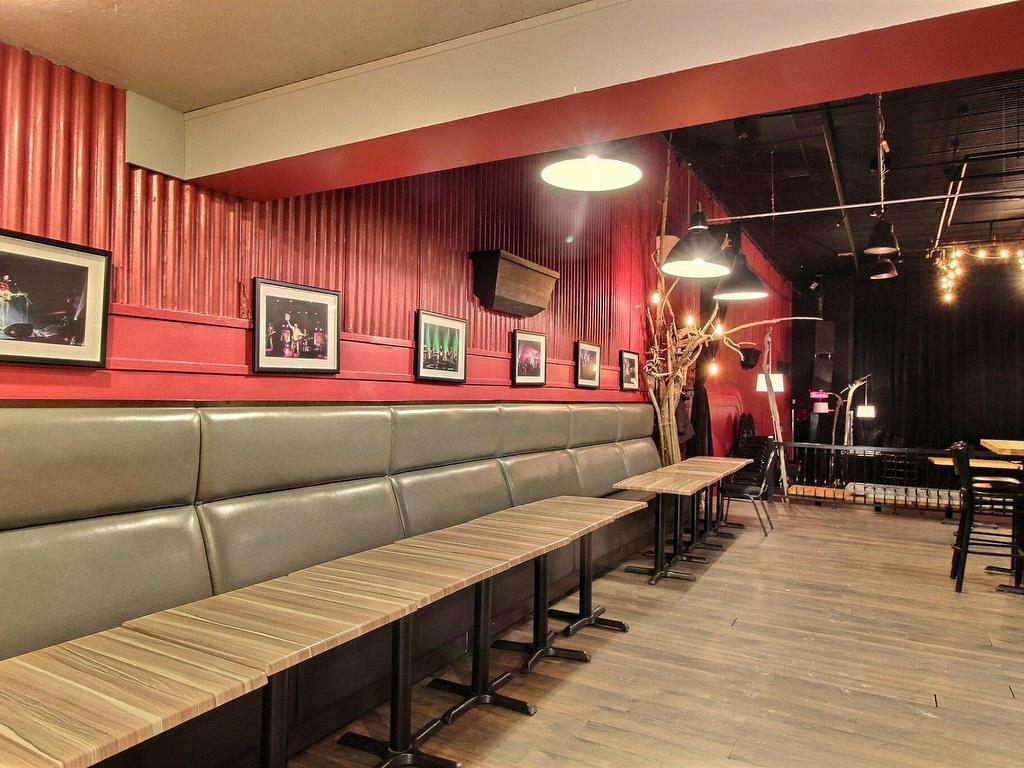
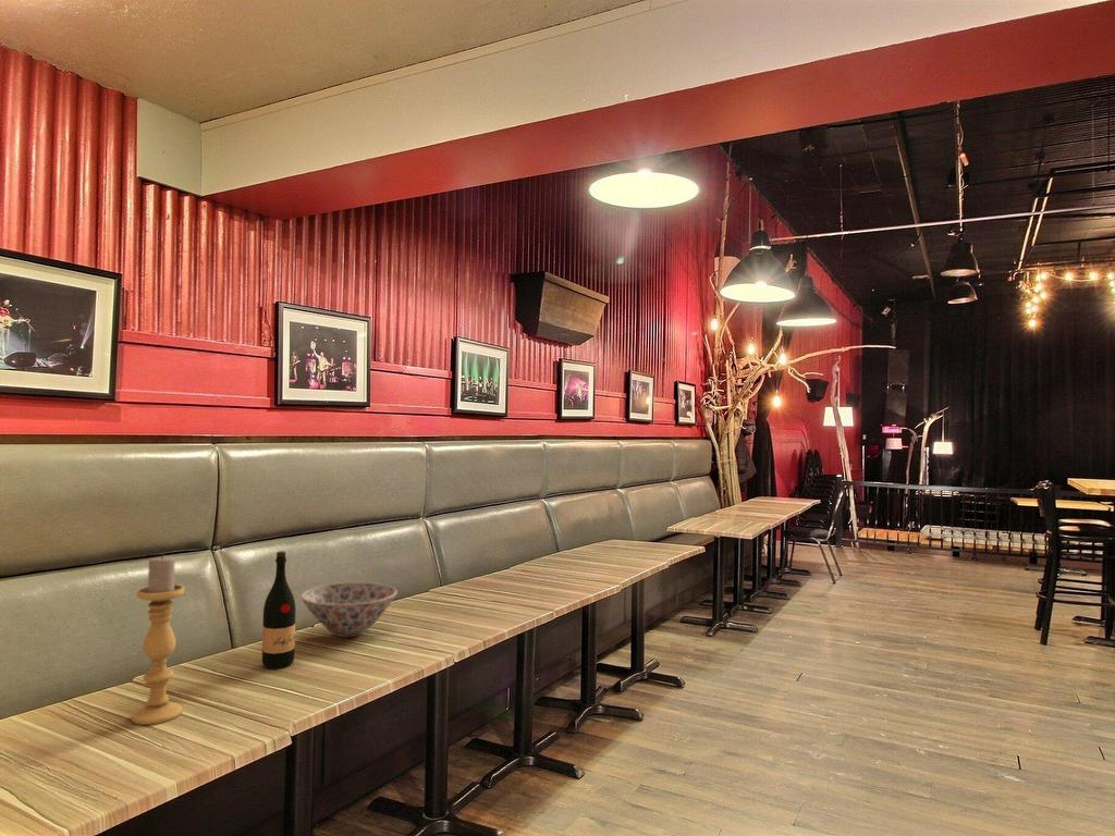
+ candle holder (159, 635)
+ bowl (350, 613)
+ wine bottle (279, 607)
